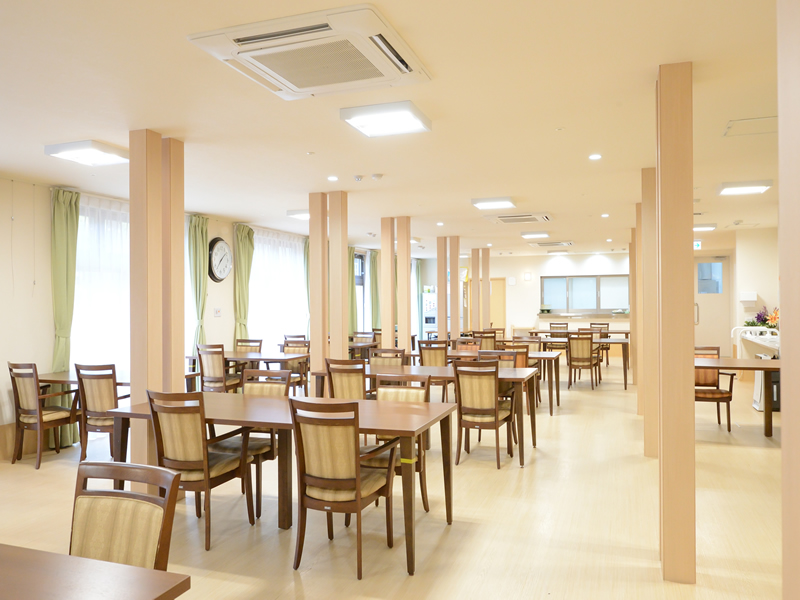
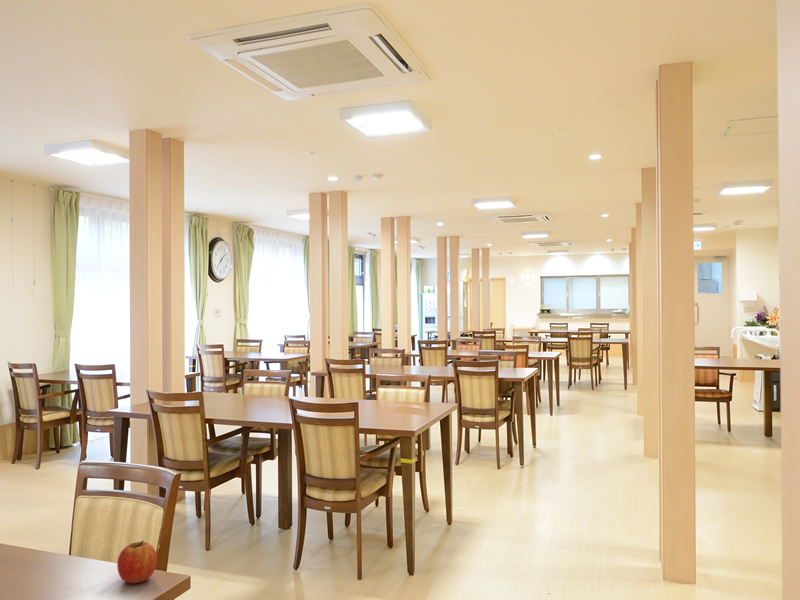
+ apple (137, 559)
